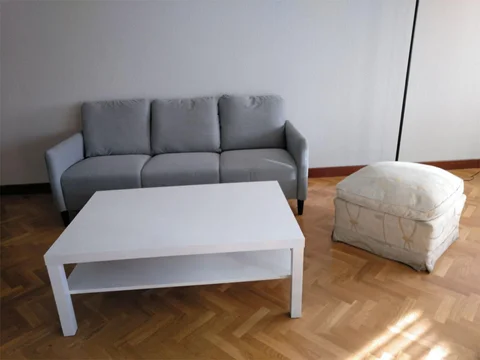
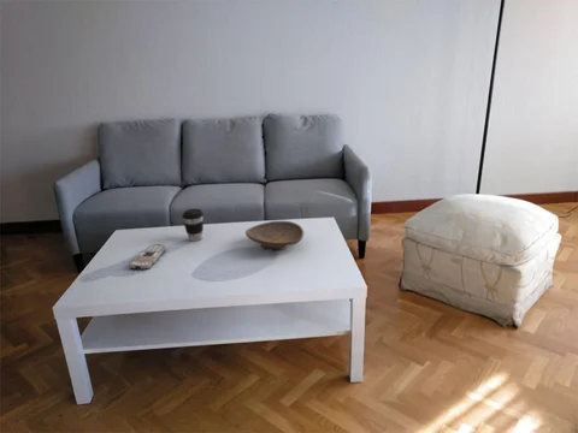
+ decorative bowl (275, 237)
+ coffee cup (194, 225)
+ remote control (149, 256)
